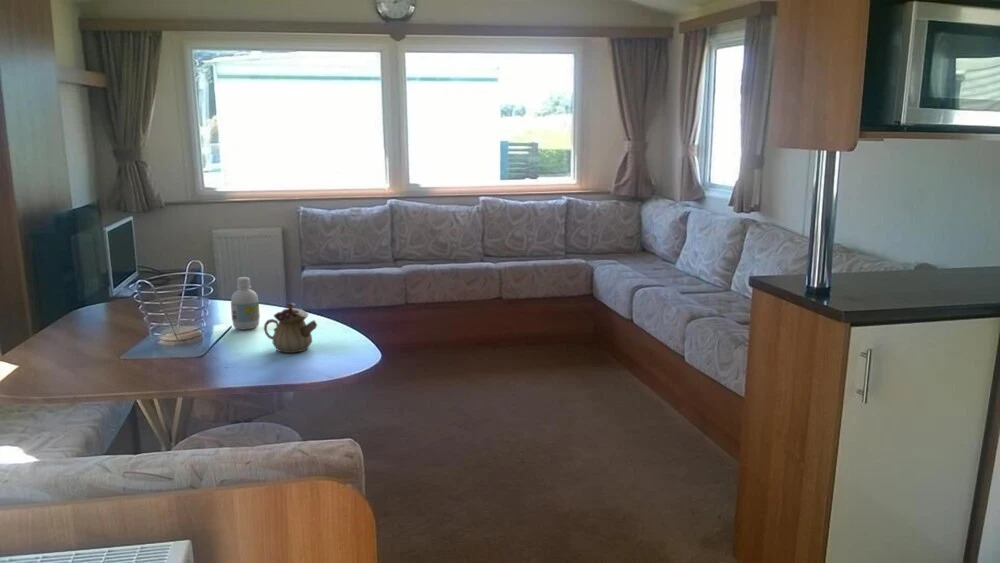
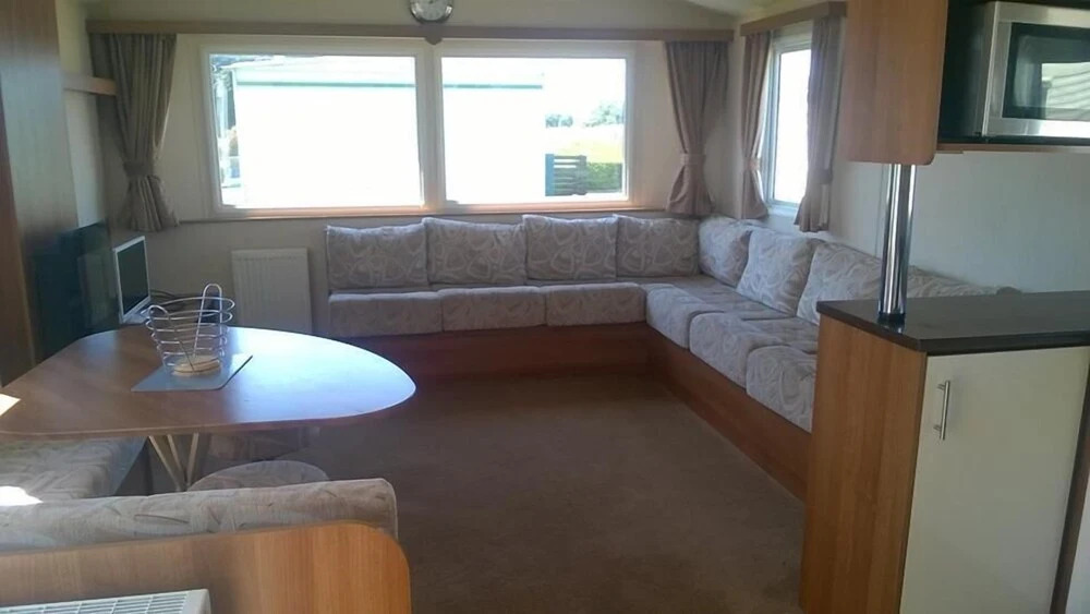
- bottle (244, 302)
- teapot (289, 325)
